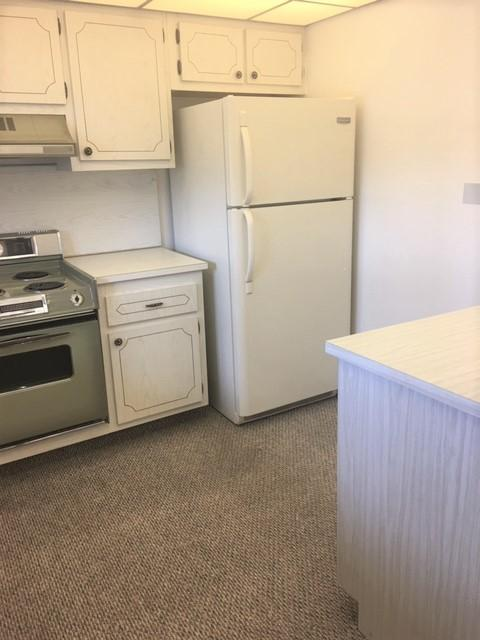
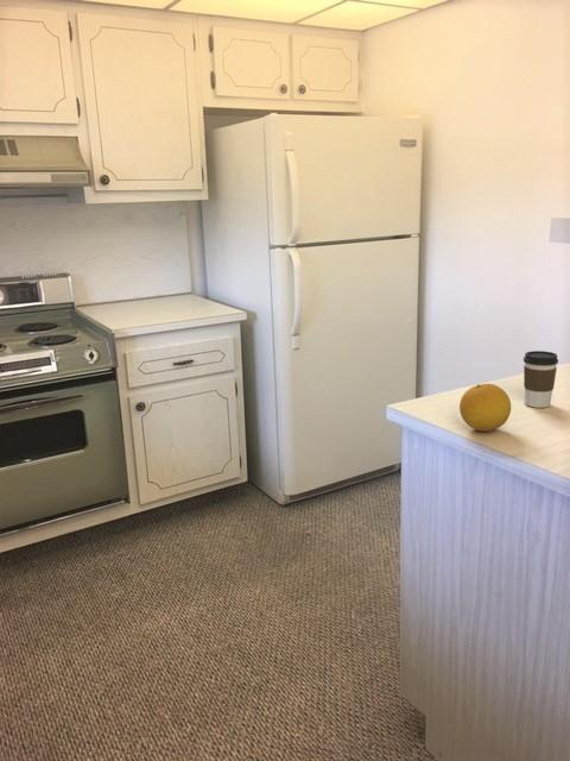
+ fruit (484, 407)
+ coffee cup (539, 379)
